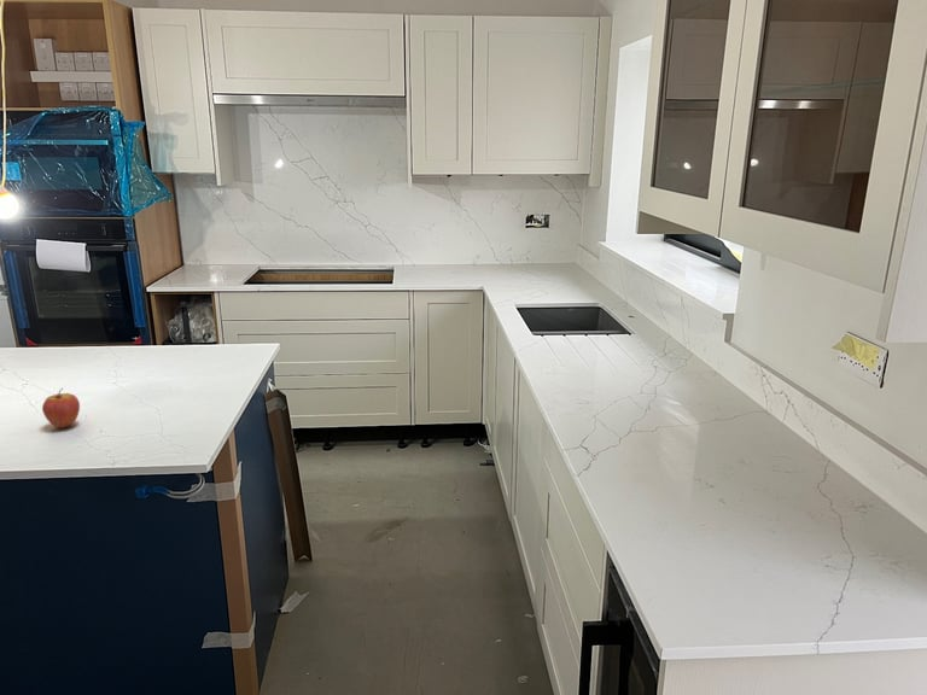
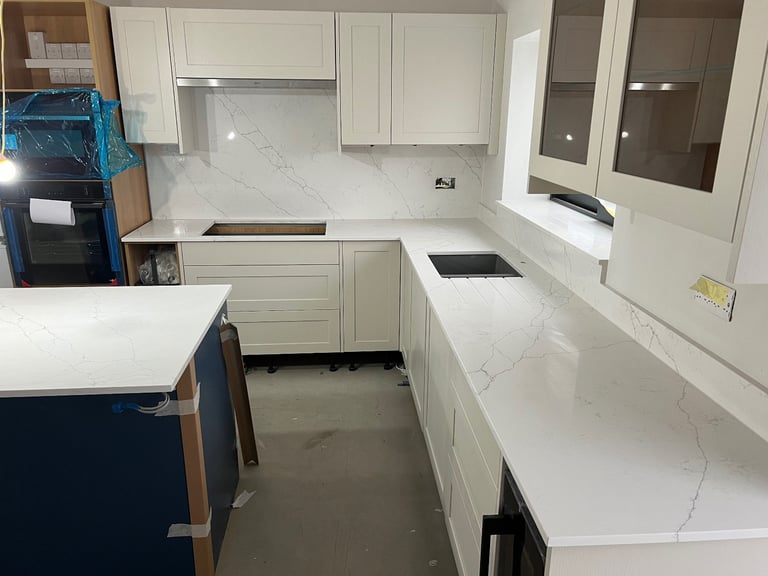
- fruit (60, 407)
